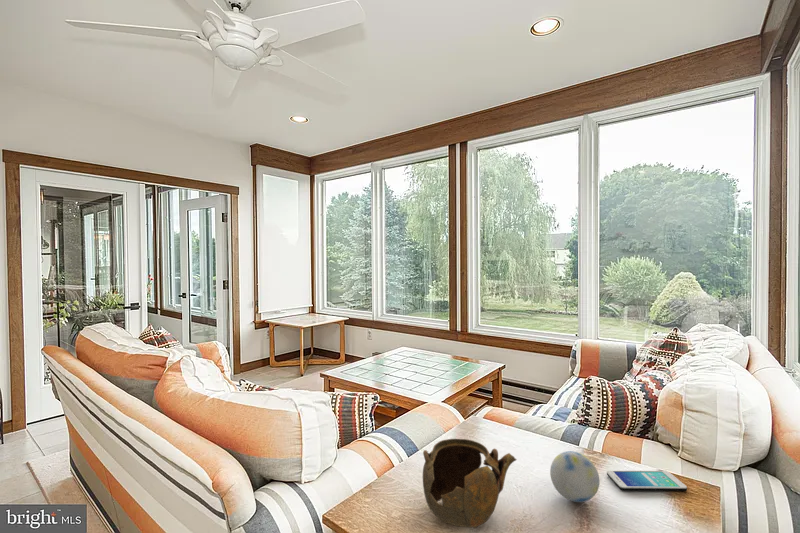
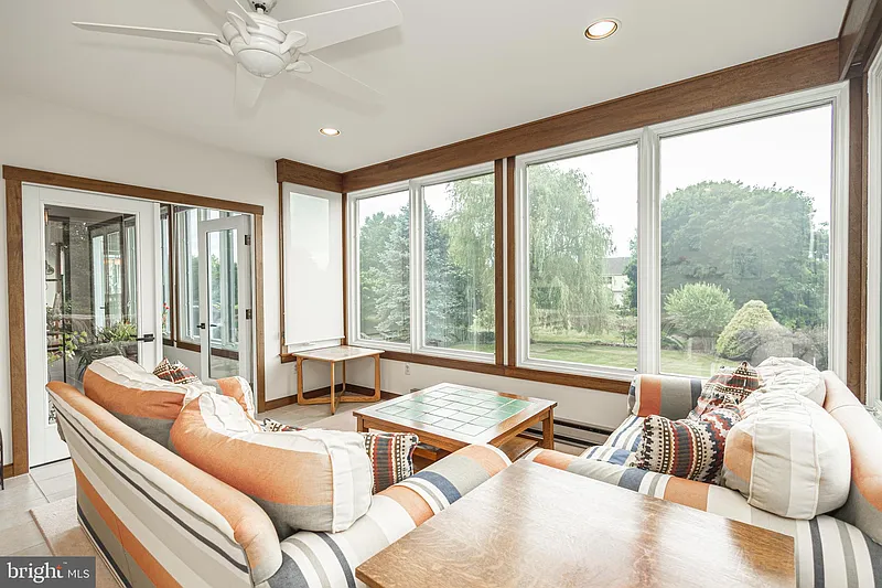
- decorative ball (574, 475)
- smartphone (645, 480)
- teapot (470, 481)
